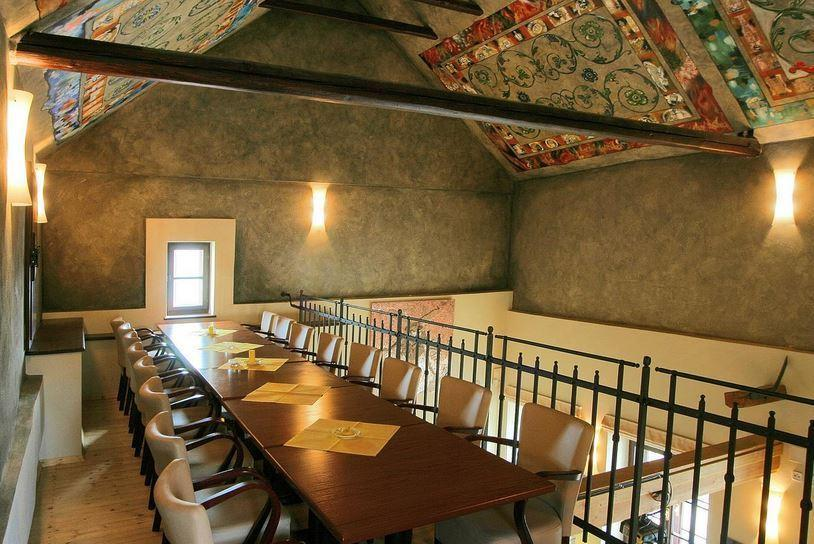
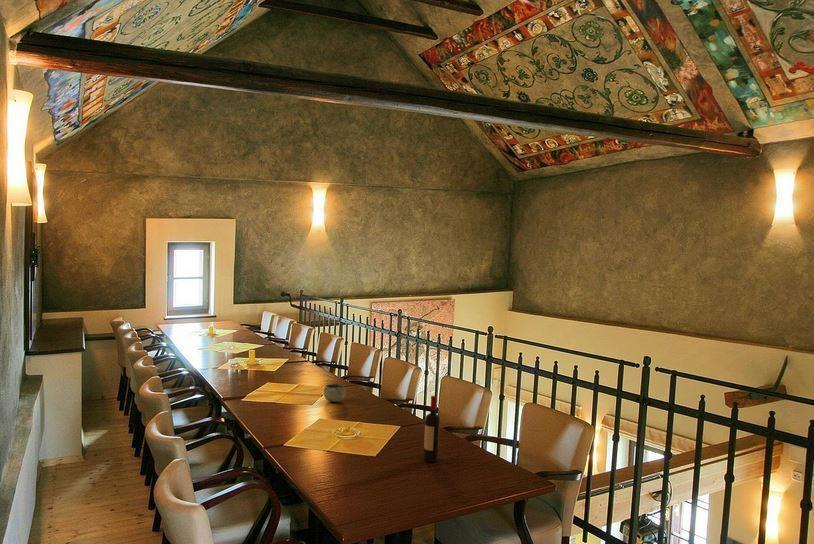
+ wine bottle (432, 428)
+ bowl (334, 393)
